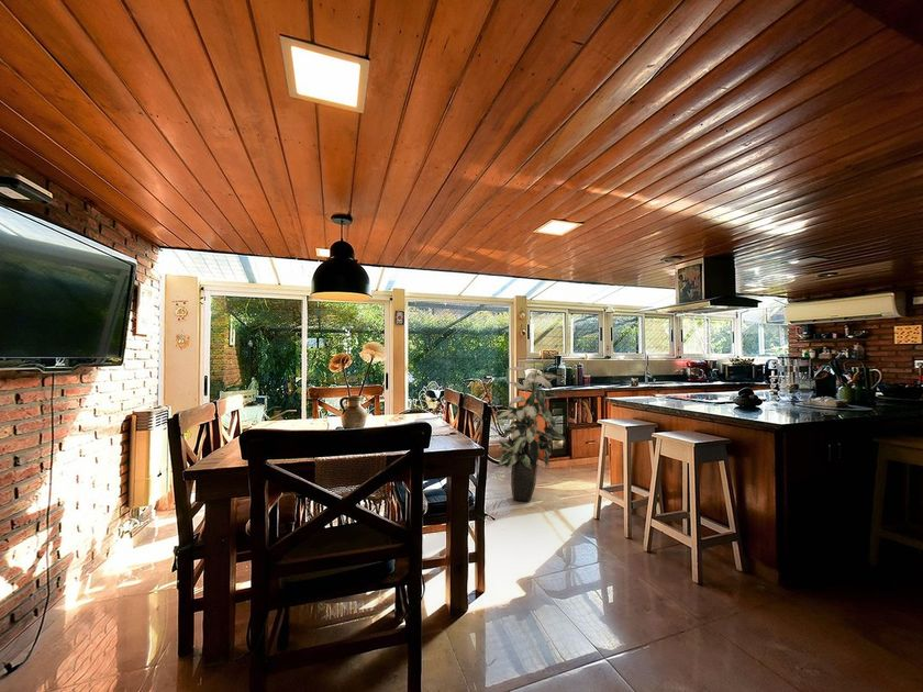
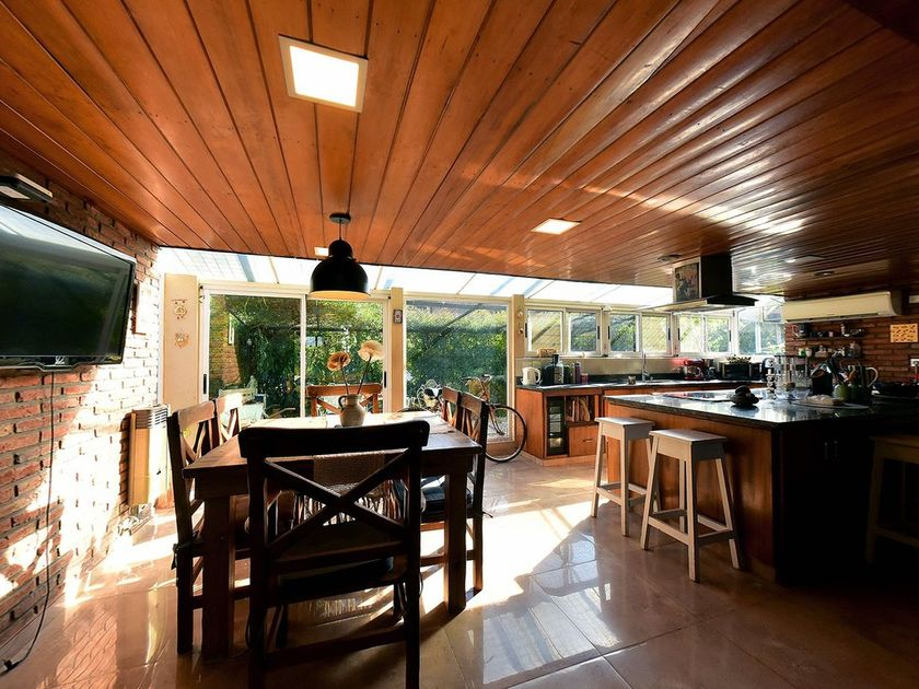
- indoor plant (525, 432)
